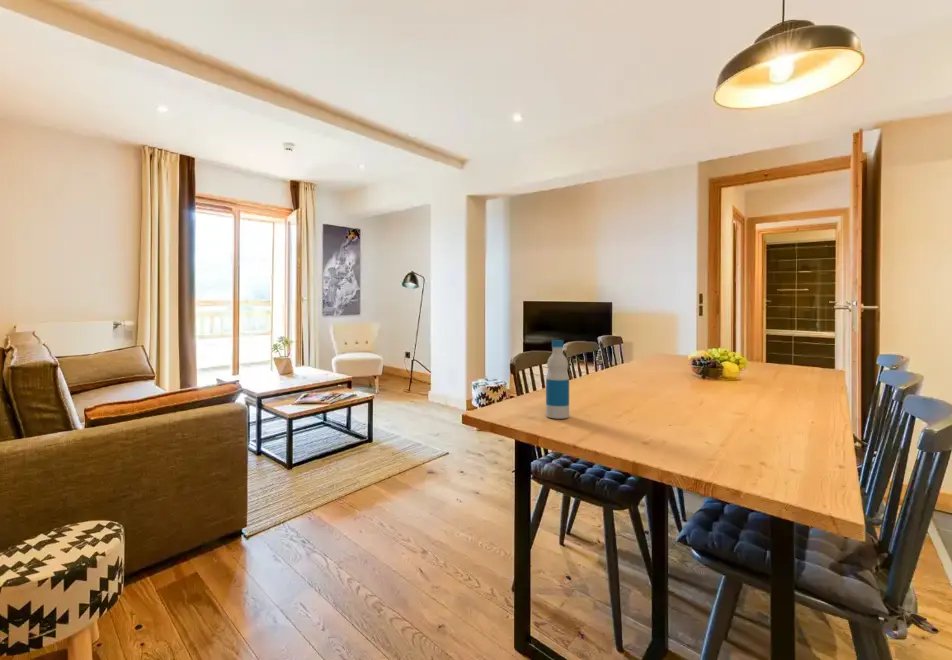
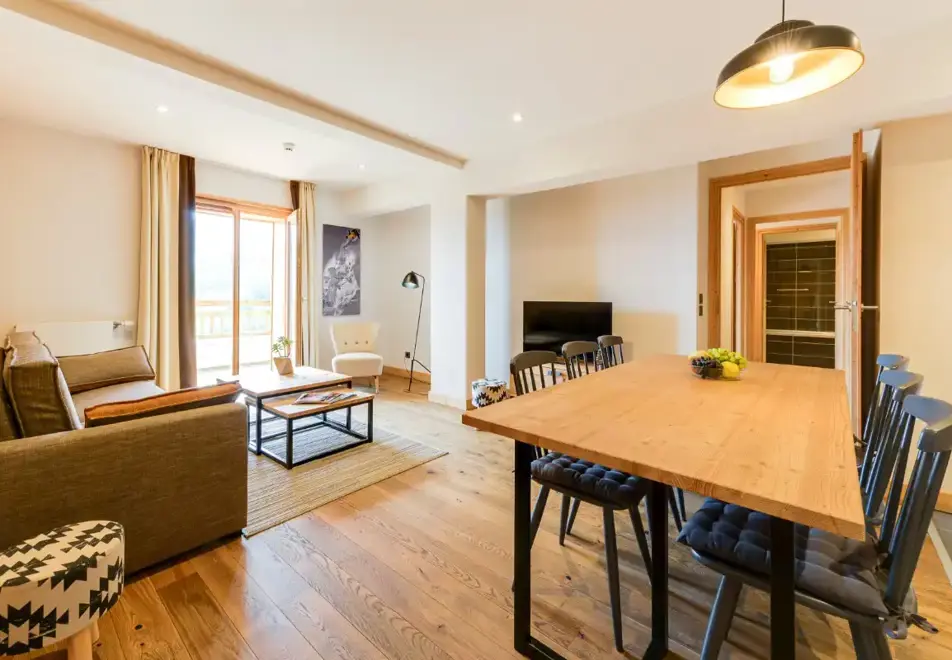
- bottle (557, 378)
